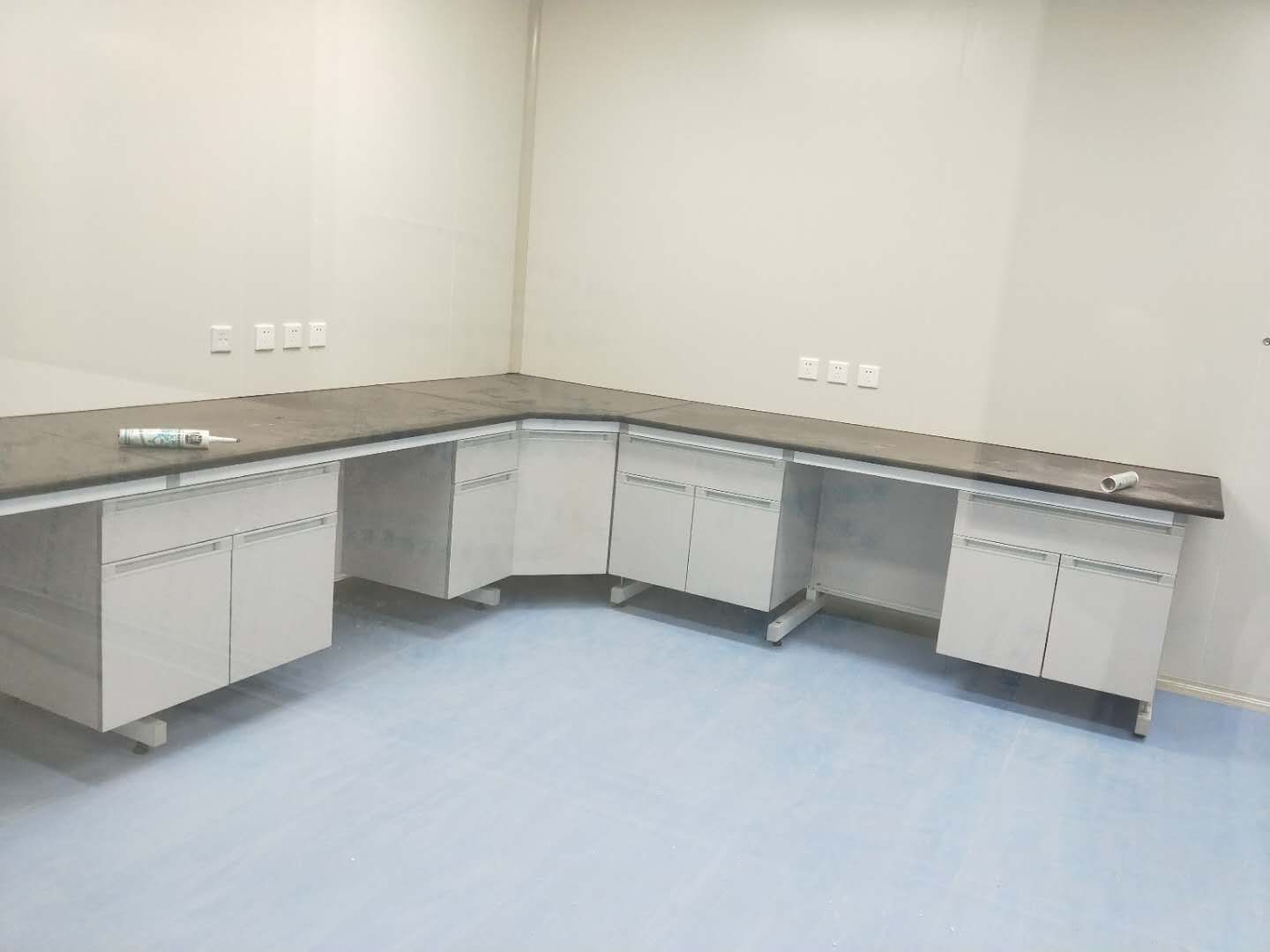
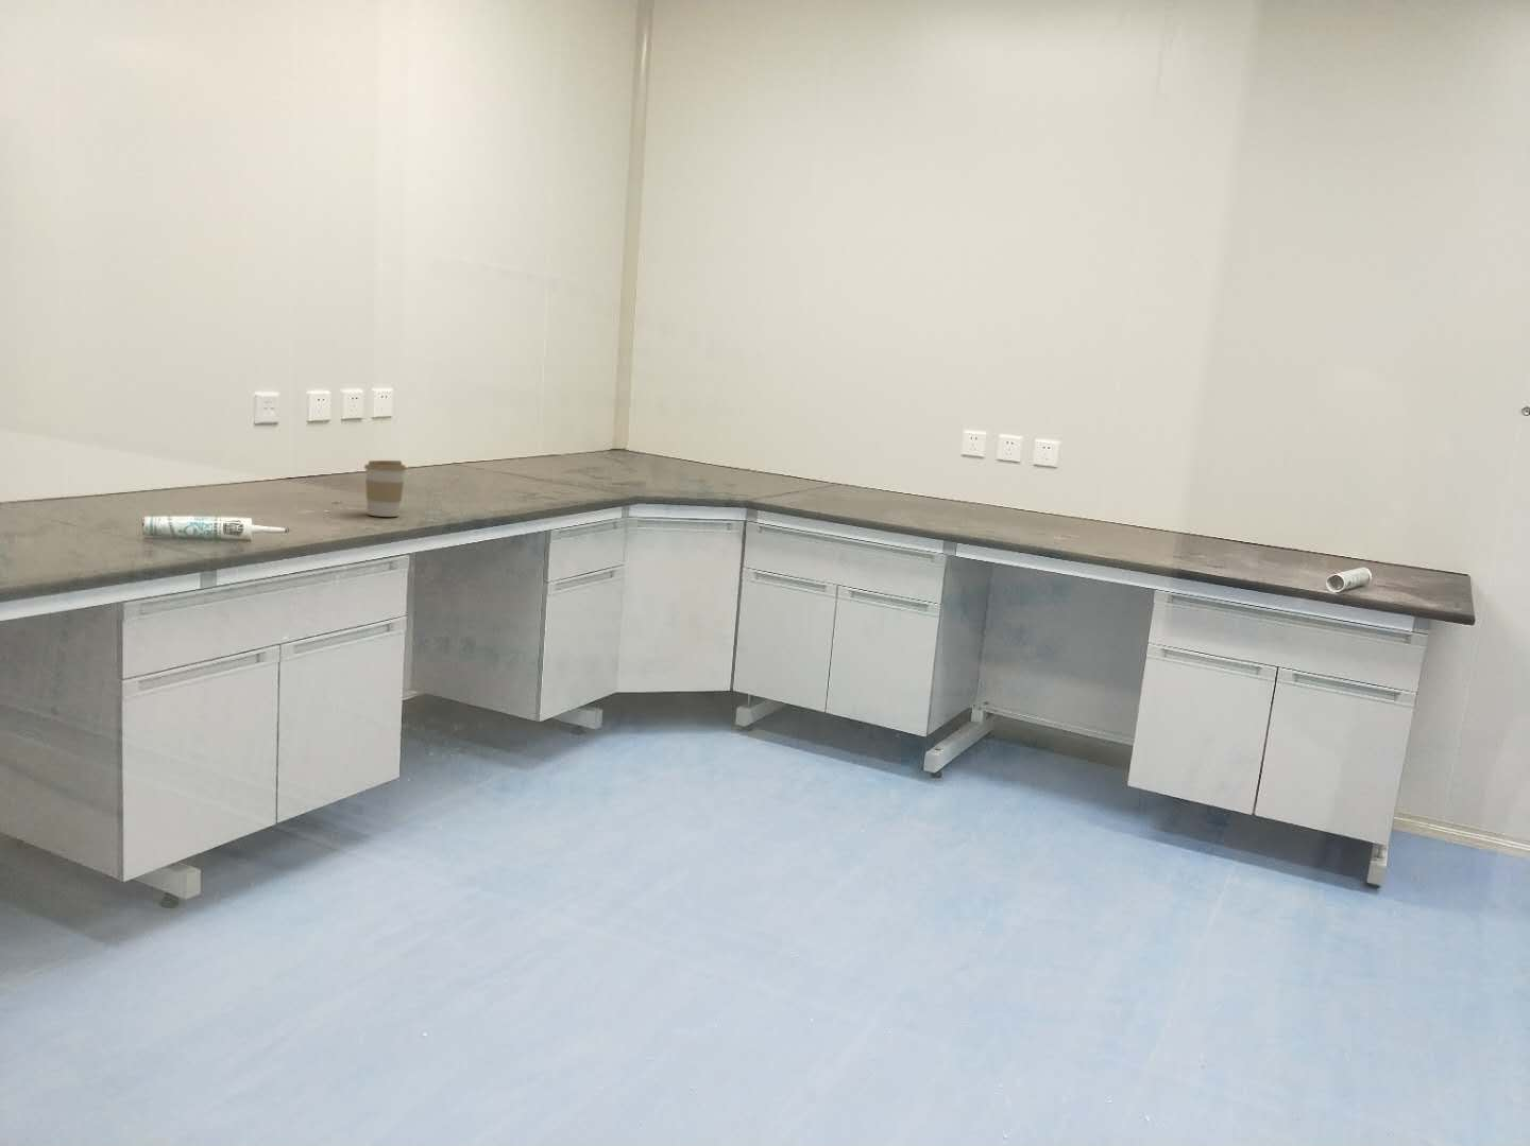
+ coffee cup (383, 486)
